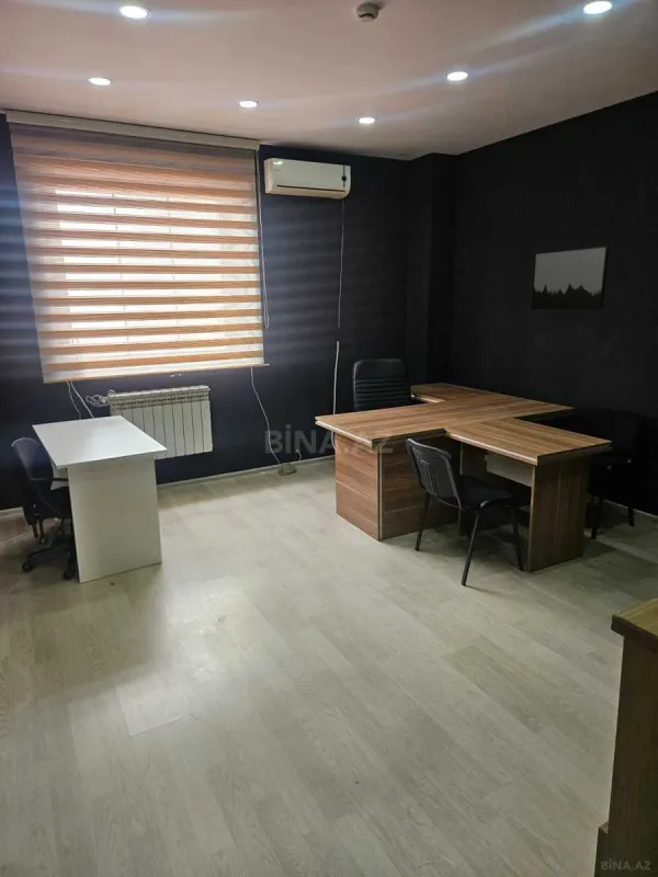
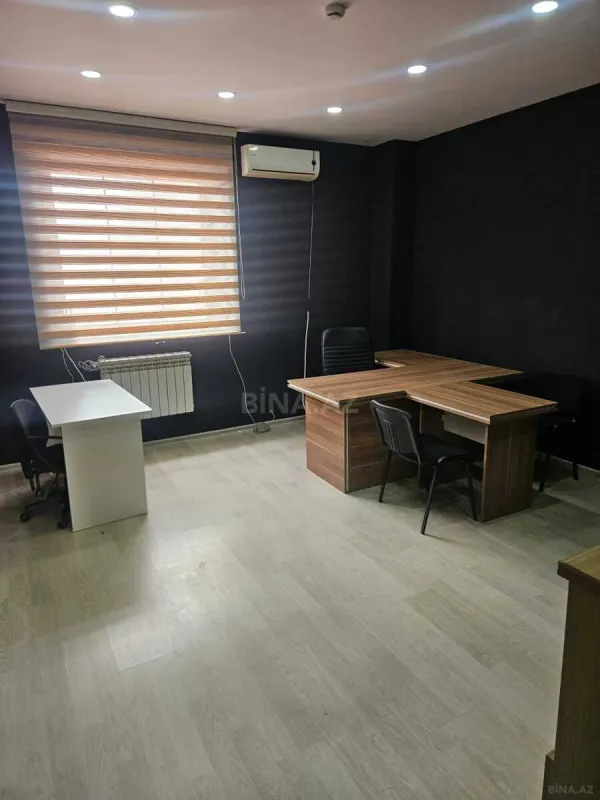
- wall art (567, 280)
